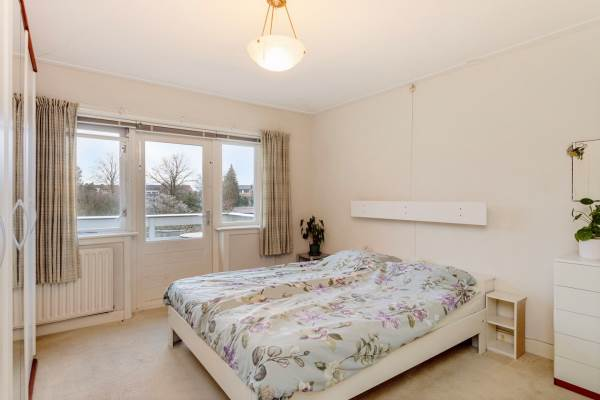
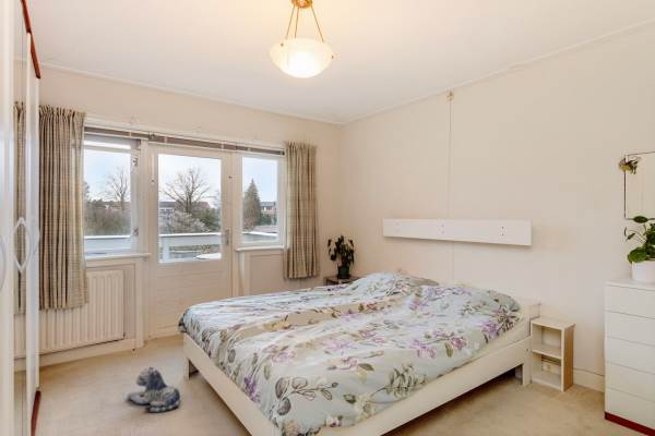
+ plush toy (152, 386)
